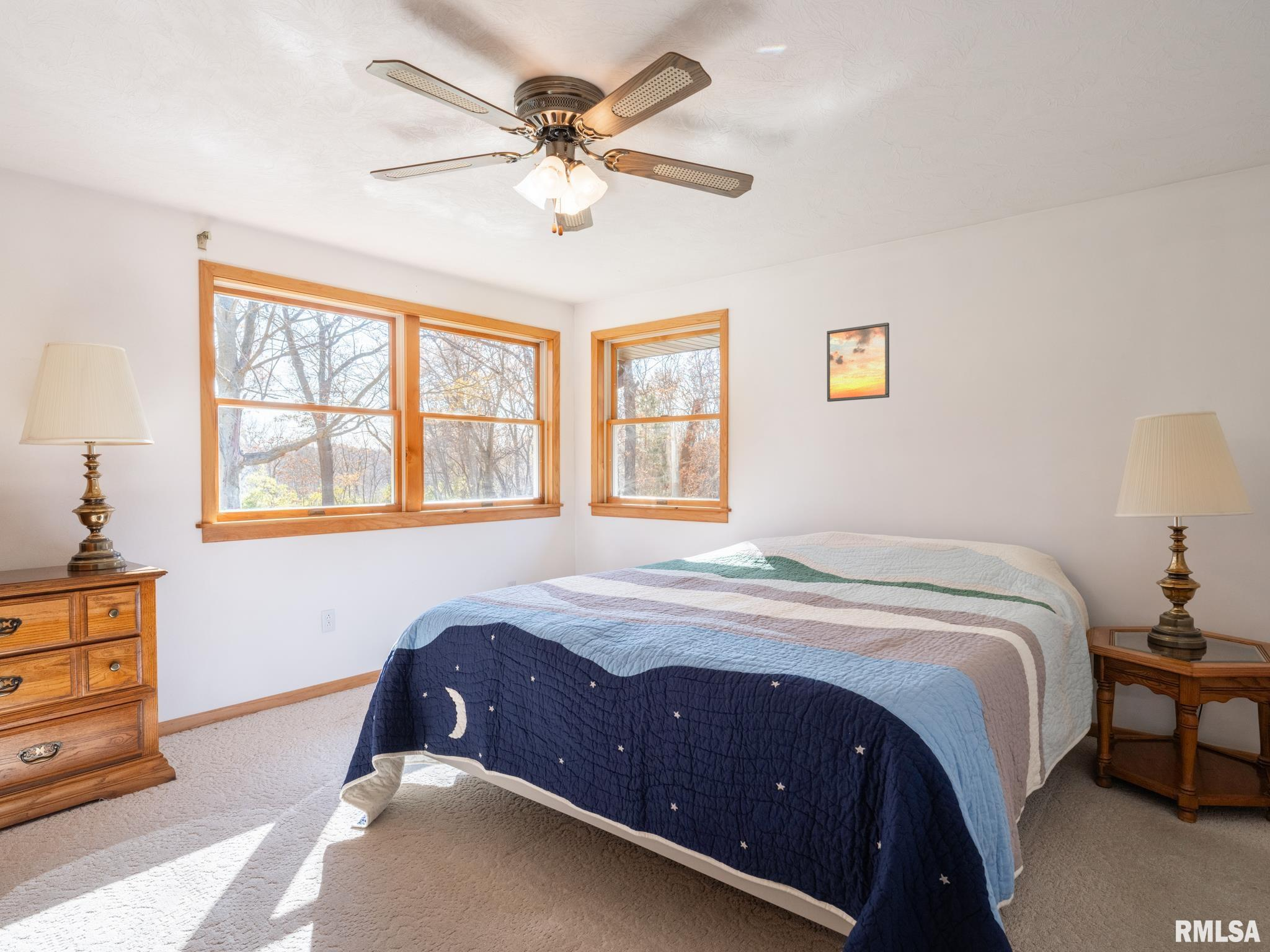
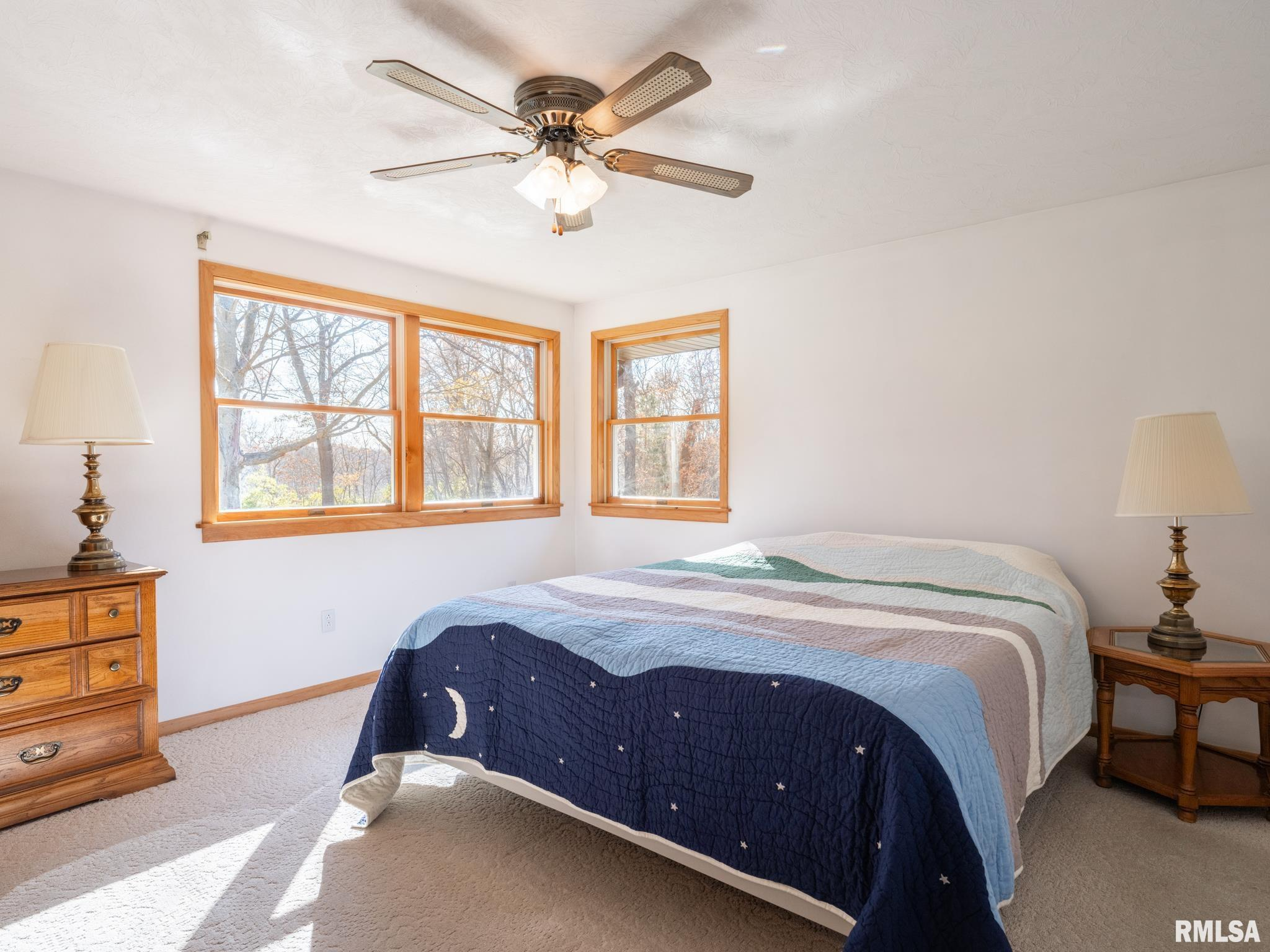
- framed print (857, 363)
